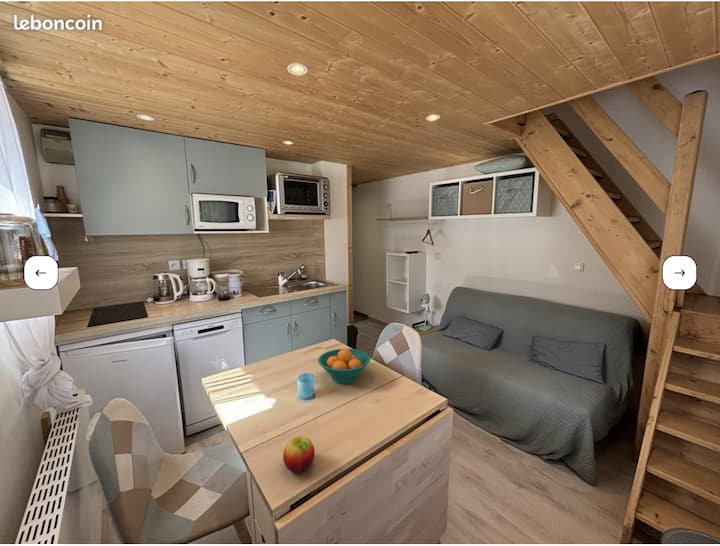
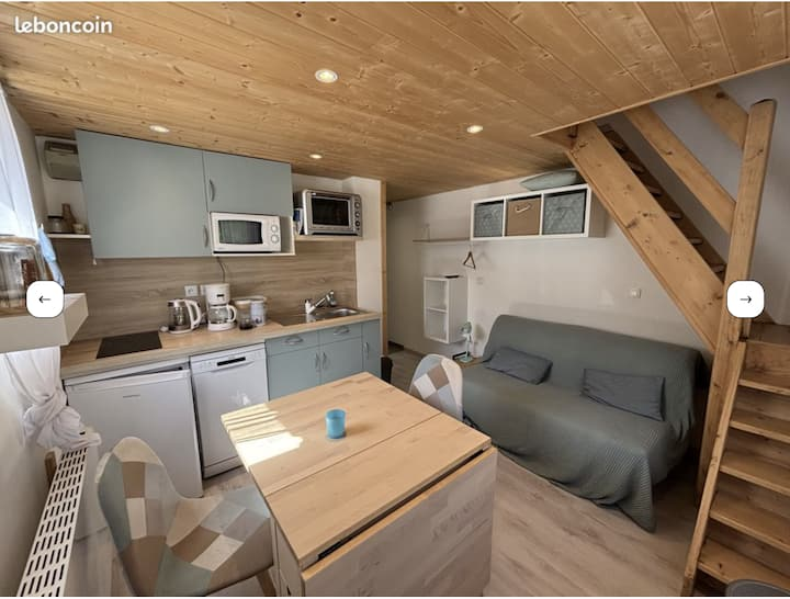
- fruit (299, 452)
- fruit bowl (344, 363)
